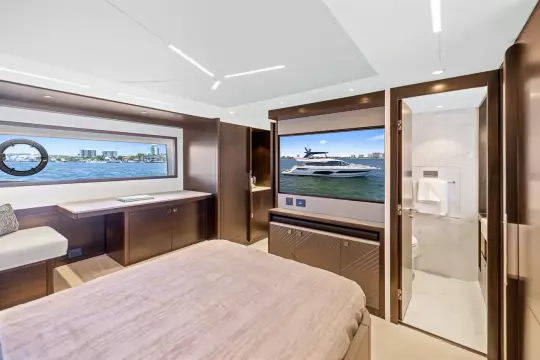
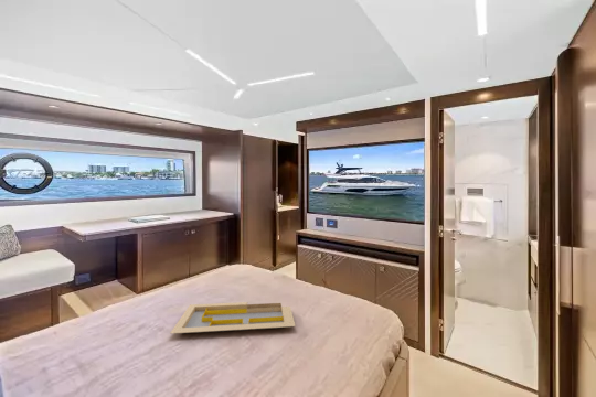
+ serving tray (237, 316)
